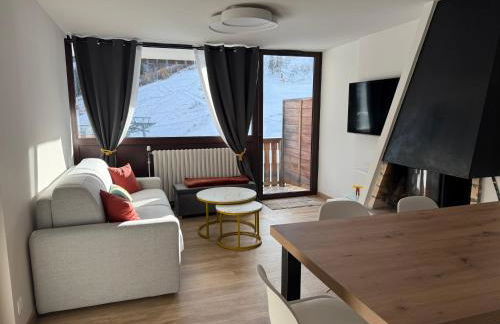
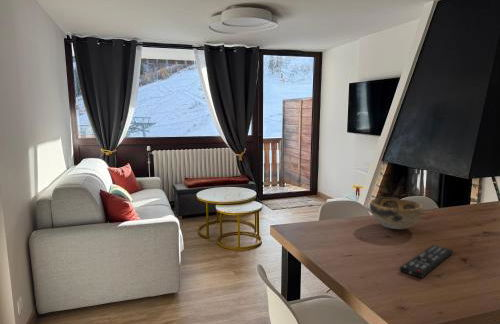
+ remote control (427, 259)
+ decorative bowl (395, 215)
